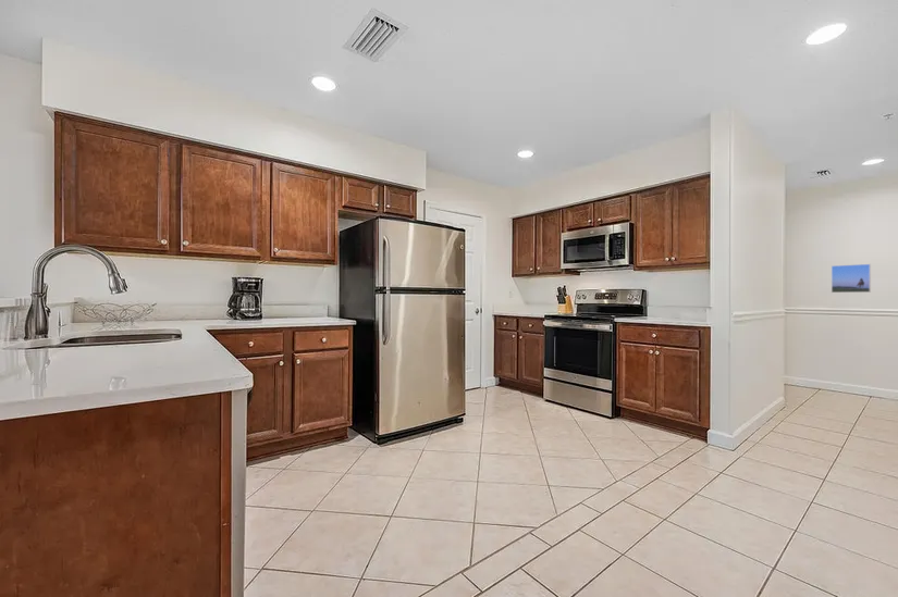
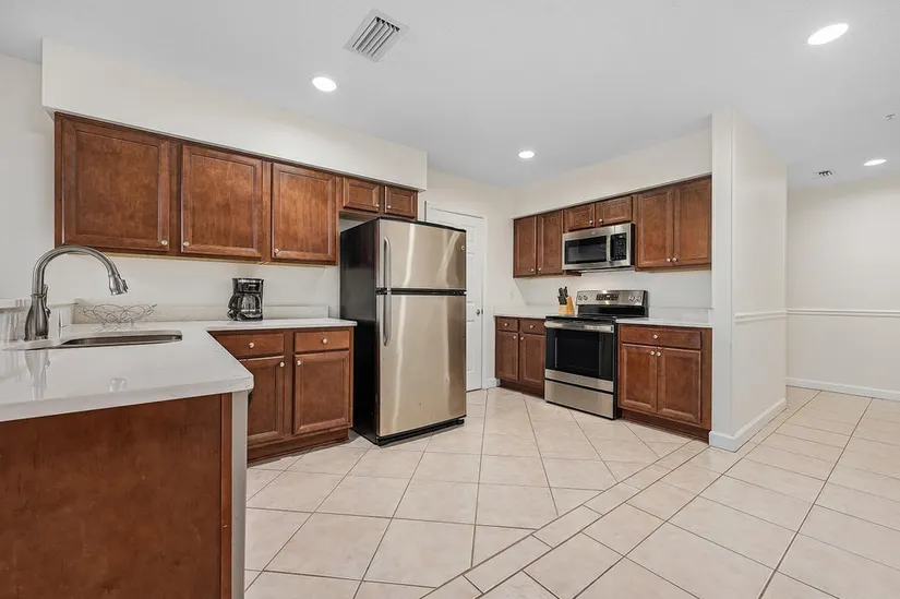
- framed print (850, 278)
